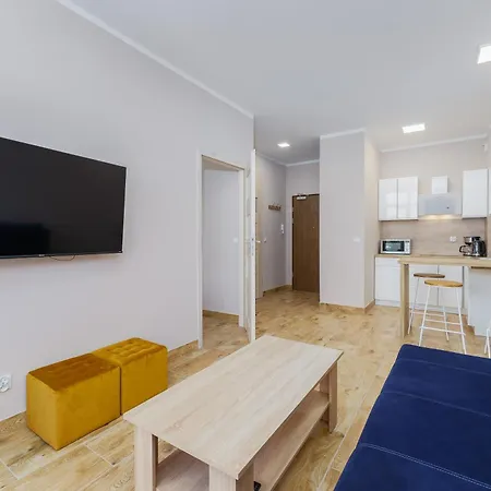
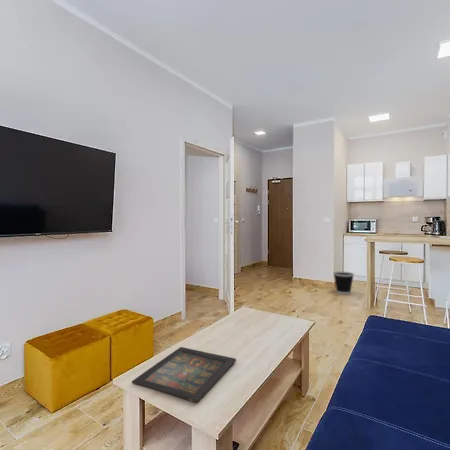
+ wastebasket (343, 282)
+ icon panel (187, 370)
